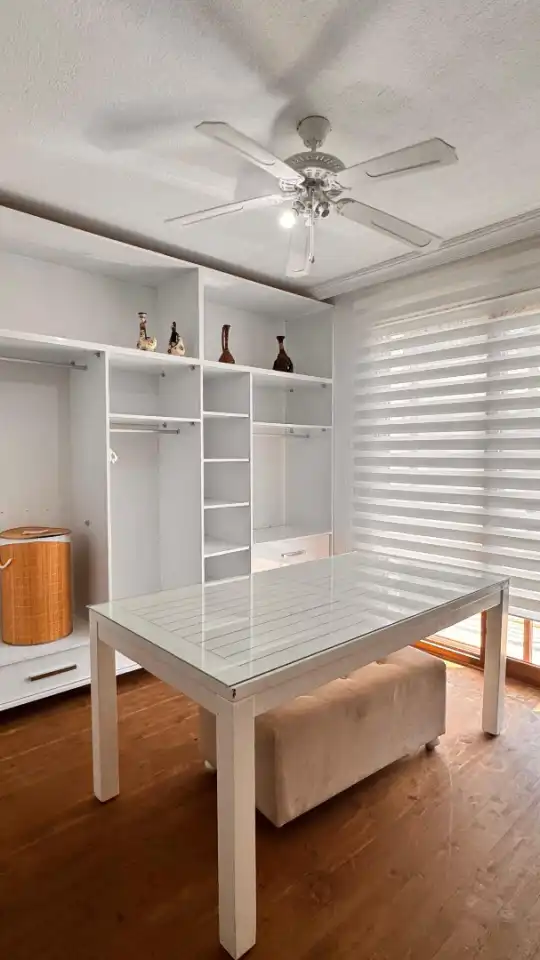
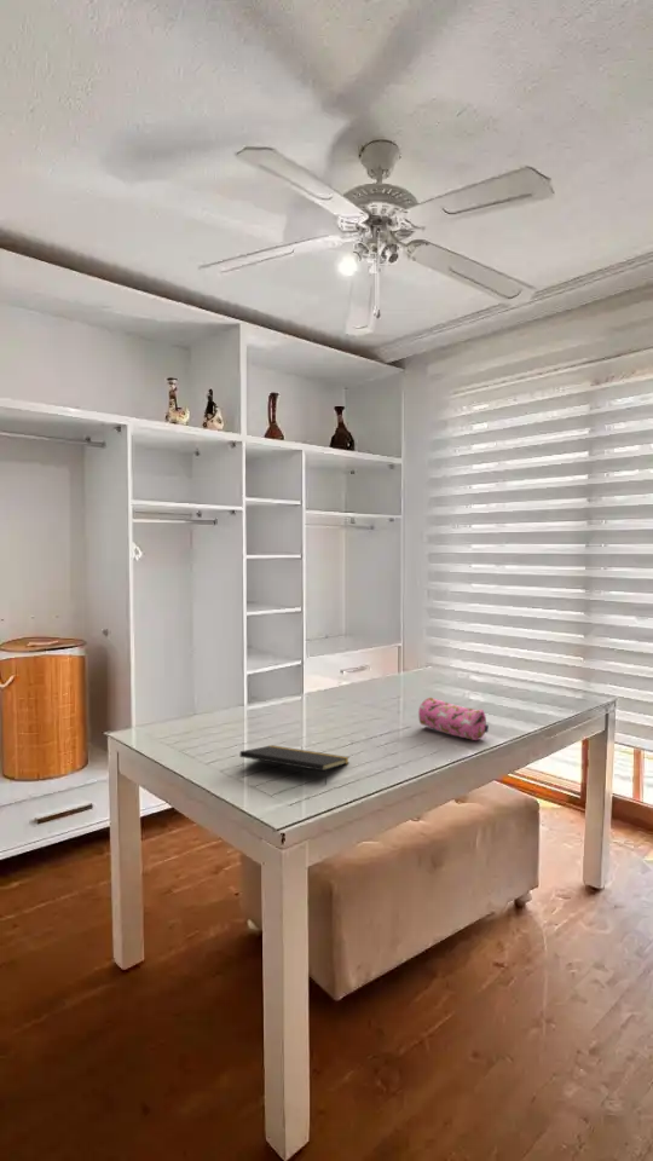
+ notepad (295, 757)
+ pencil case (451, 717)
